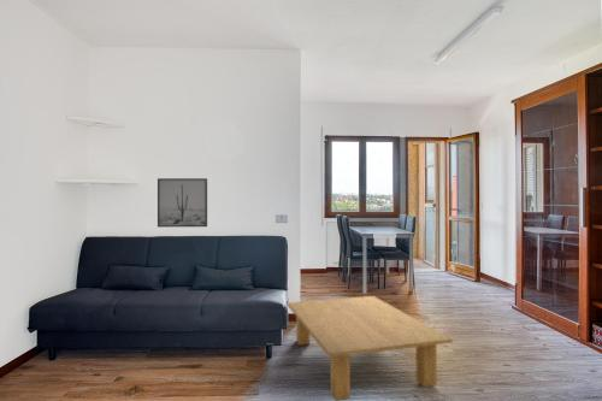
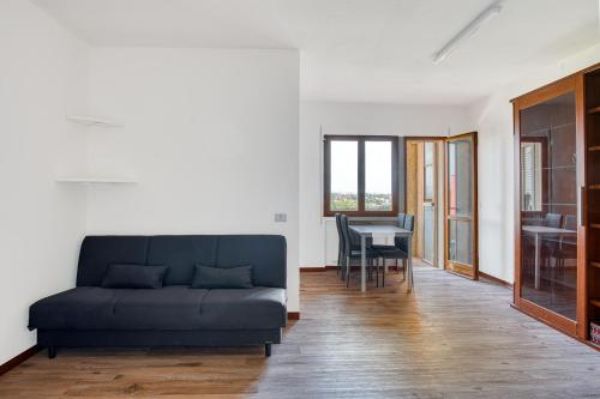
- coffee table (356, 338)
- wall art (182, 202)
